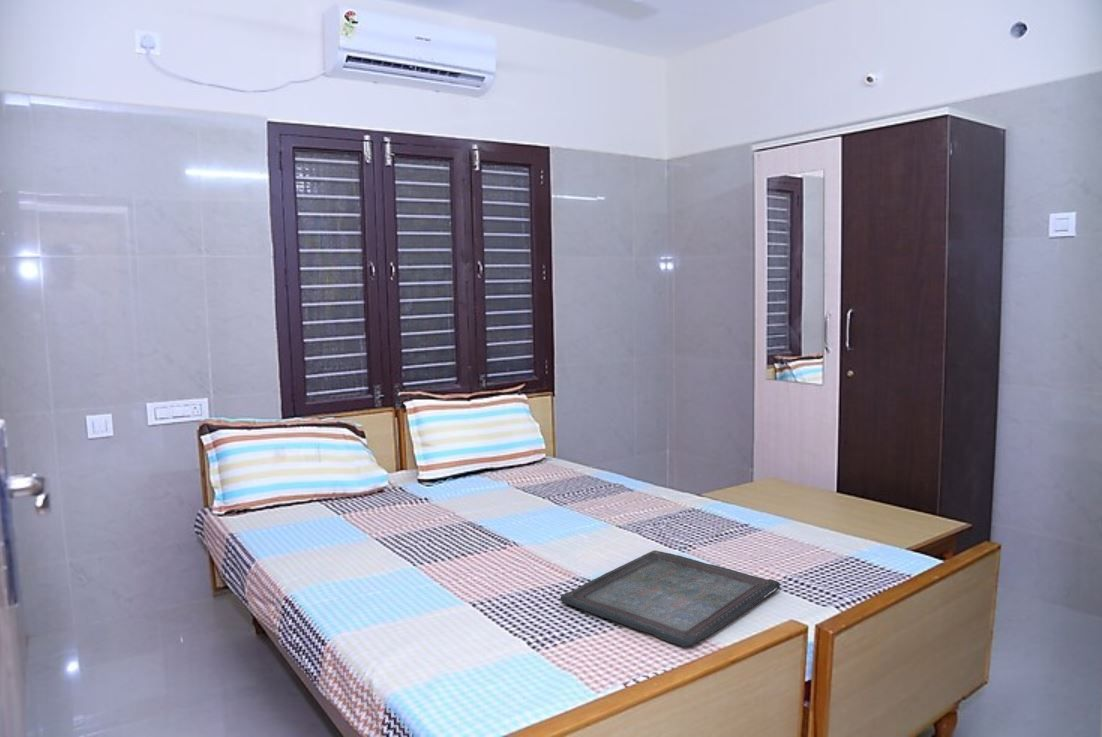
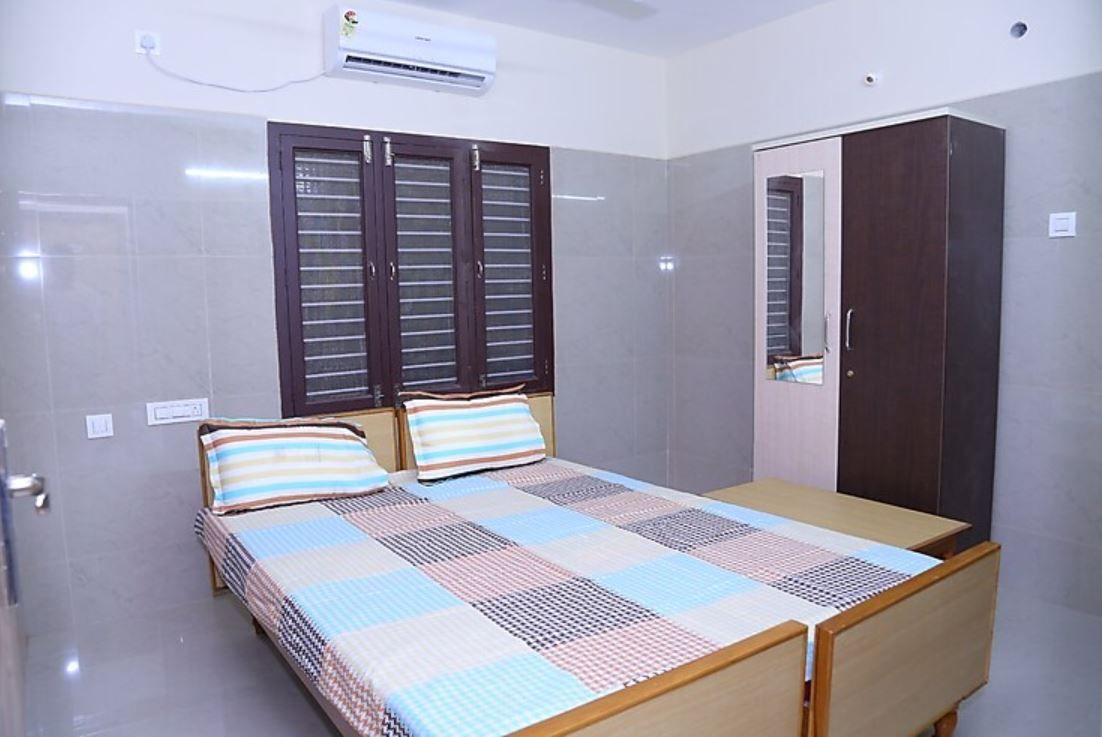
- serving tray (669, 591)
